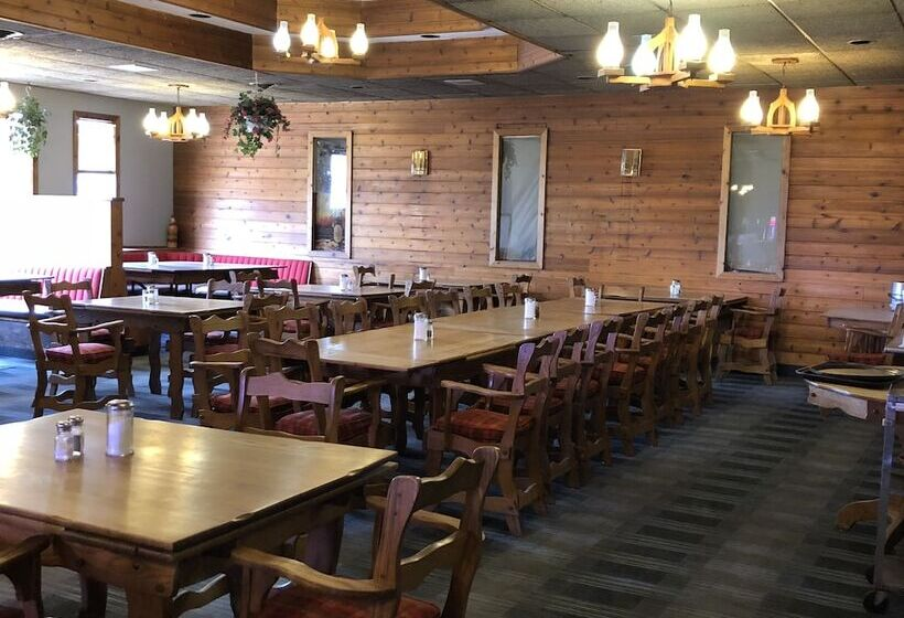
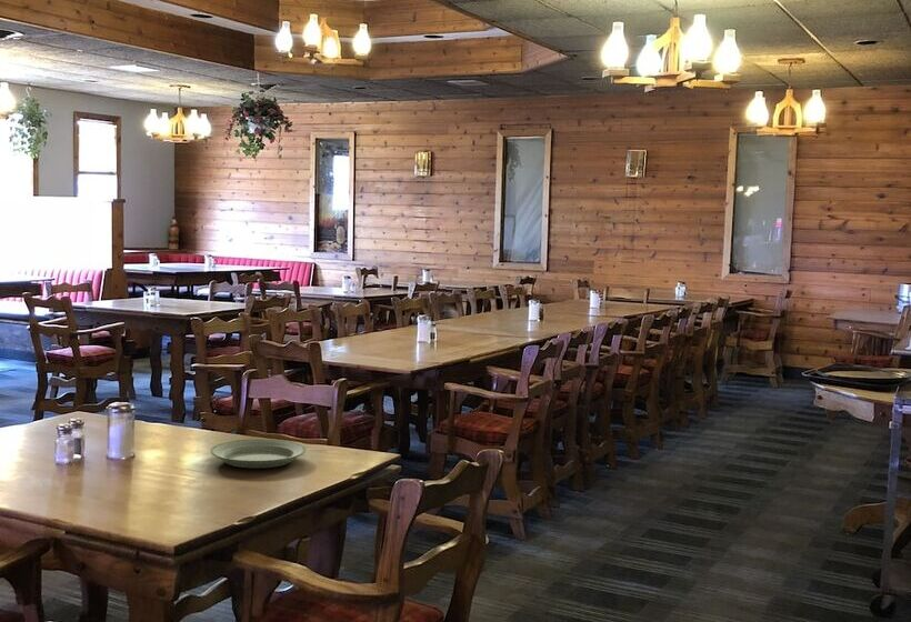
+ plate (258, 454)
